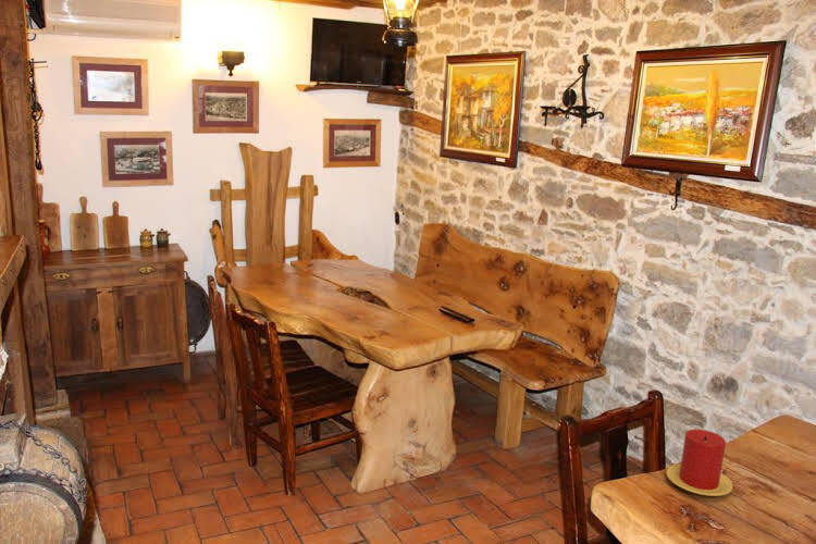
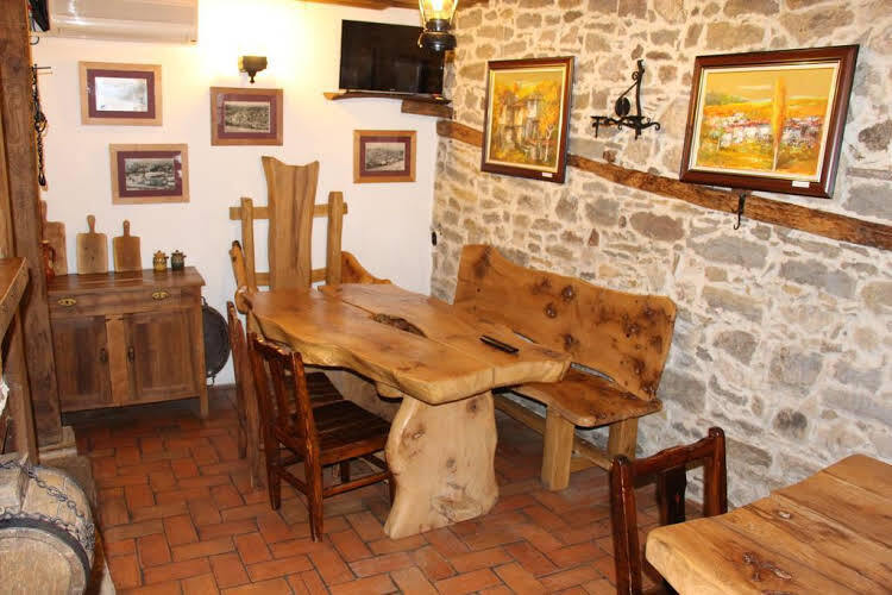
- candle (702, 460)
